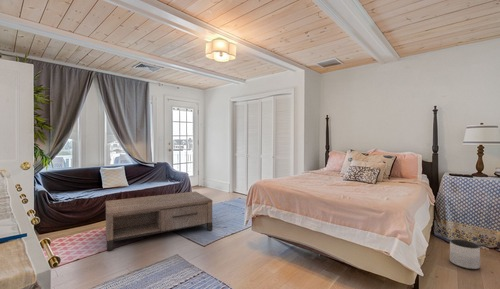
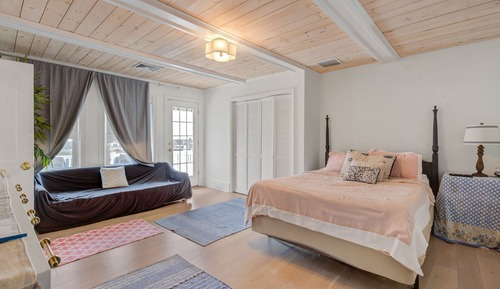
- coffee table (159, 215)
- planter (464, 253)
